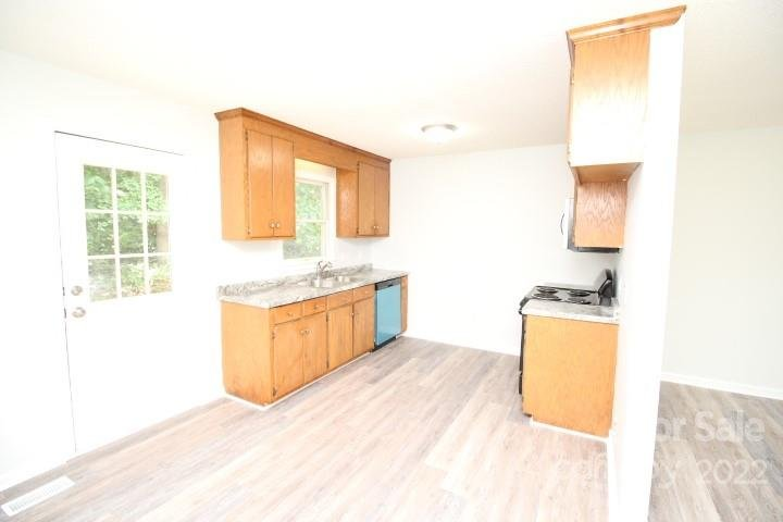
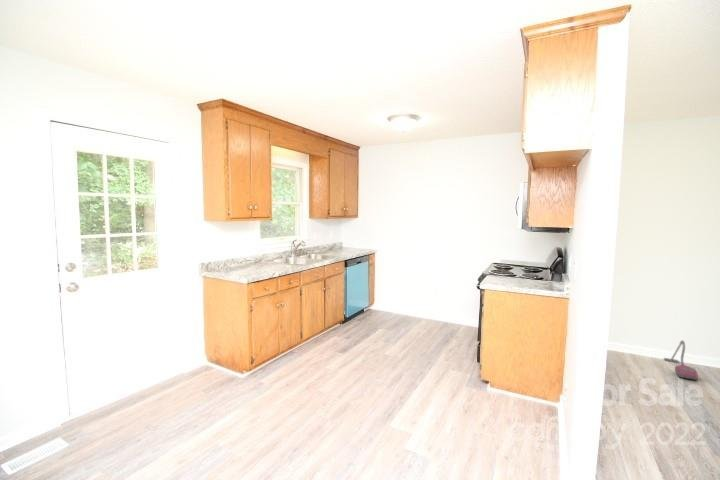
+ vacuum cleaner (681, 354)
